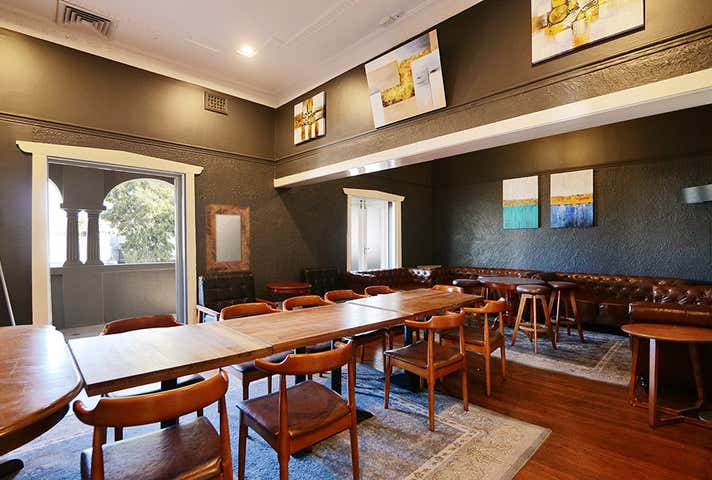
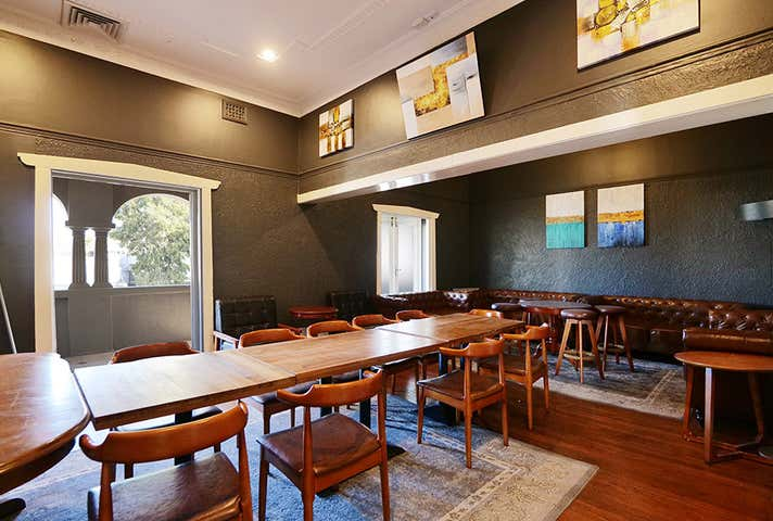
- home mirror (228, 238)
